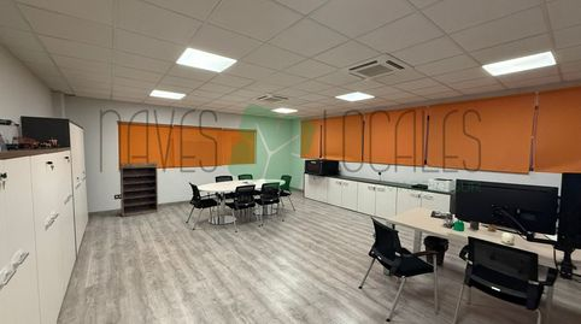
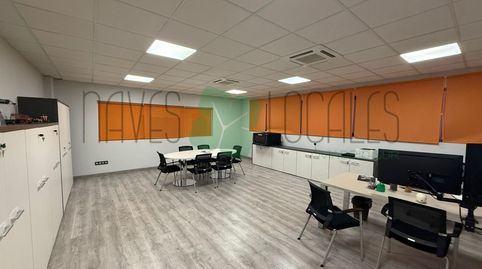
- bookshelf (139, 188)
